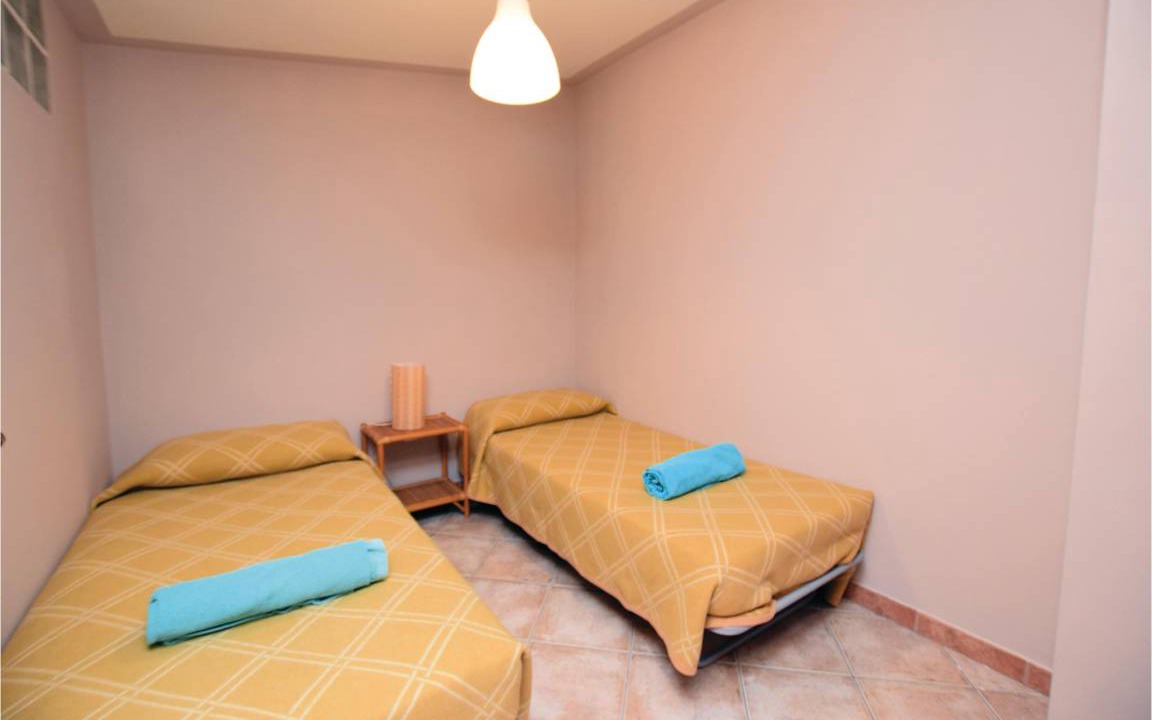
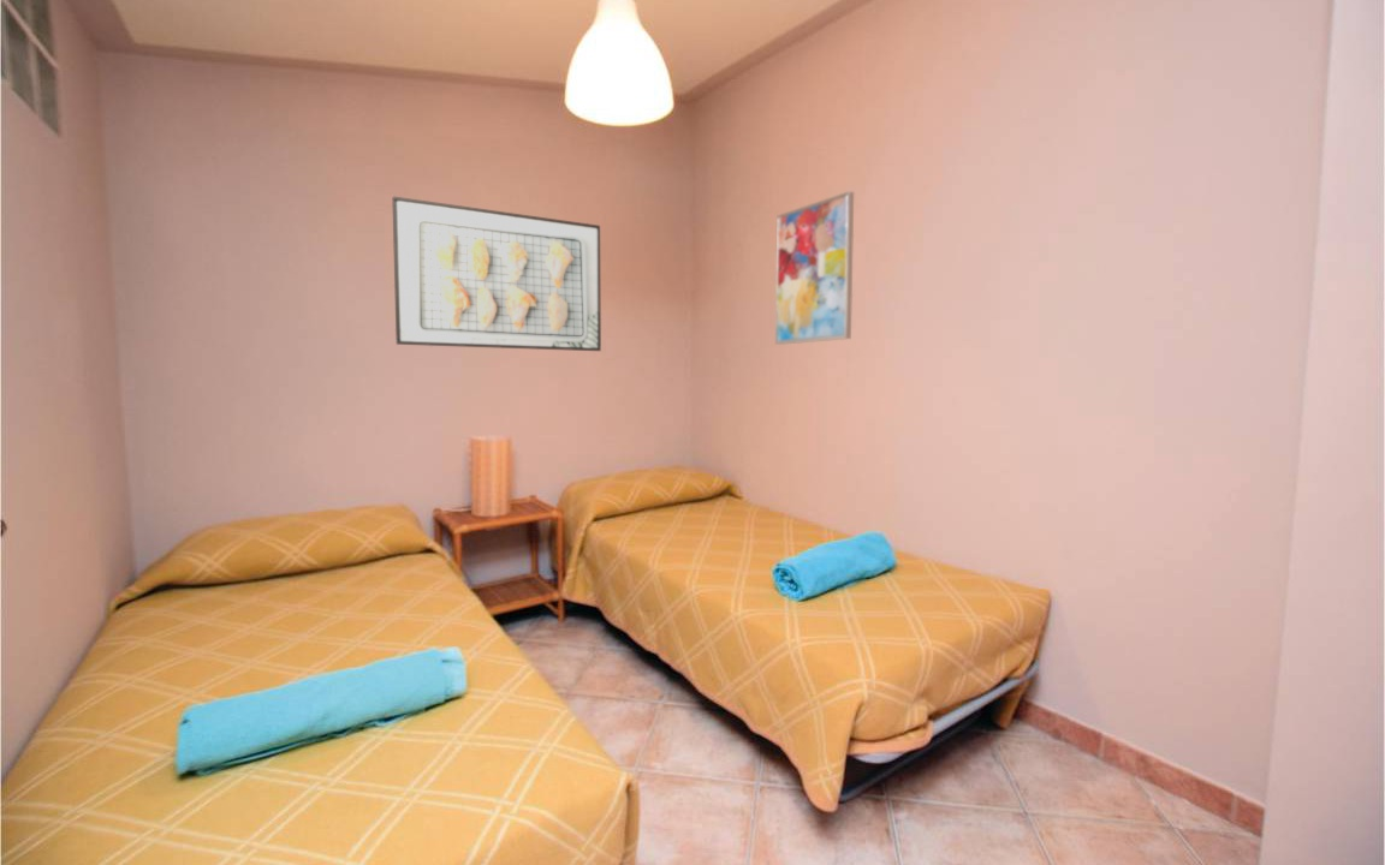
+ wall art (812, 273)
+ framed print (505, 280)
